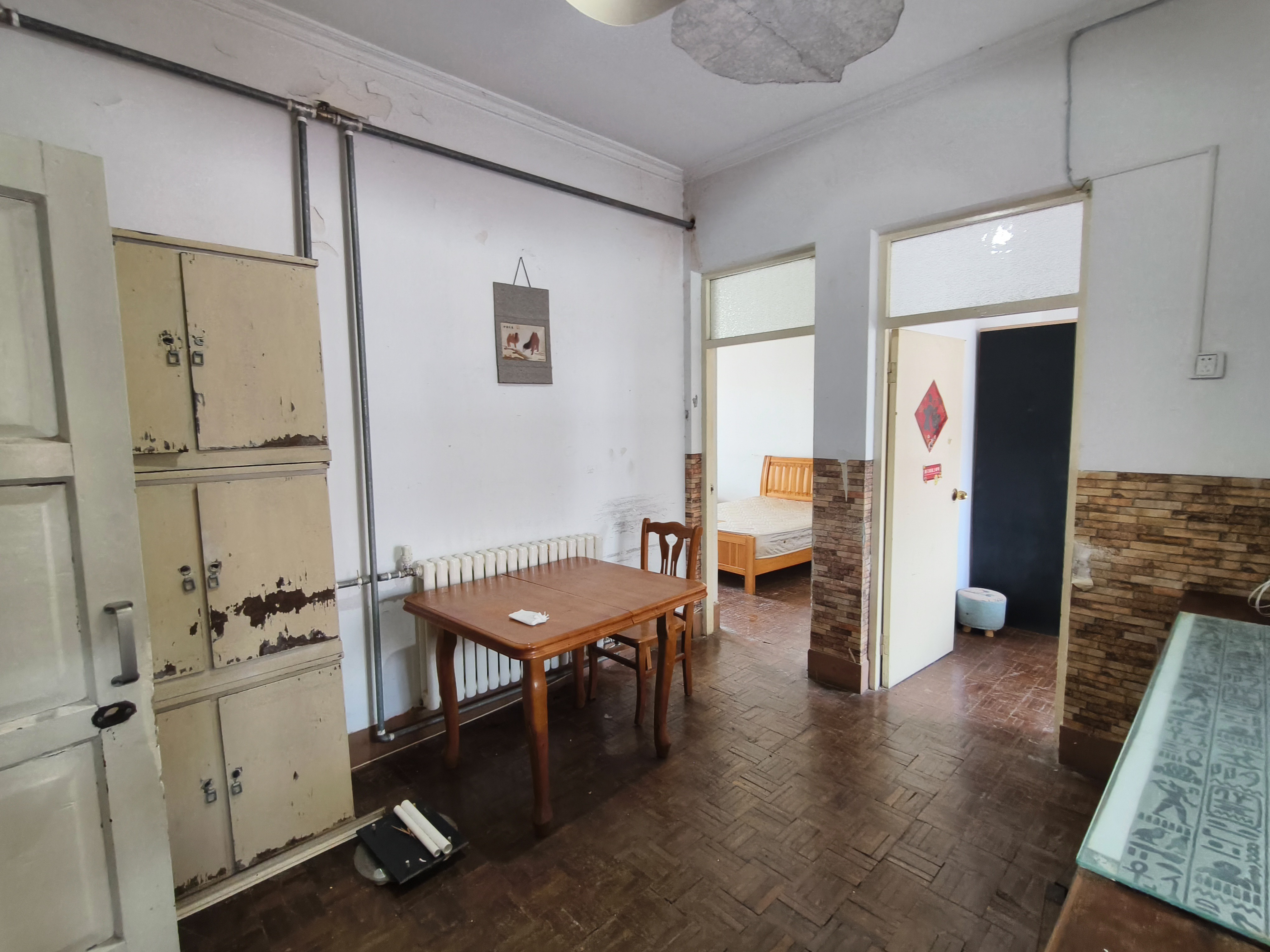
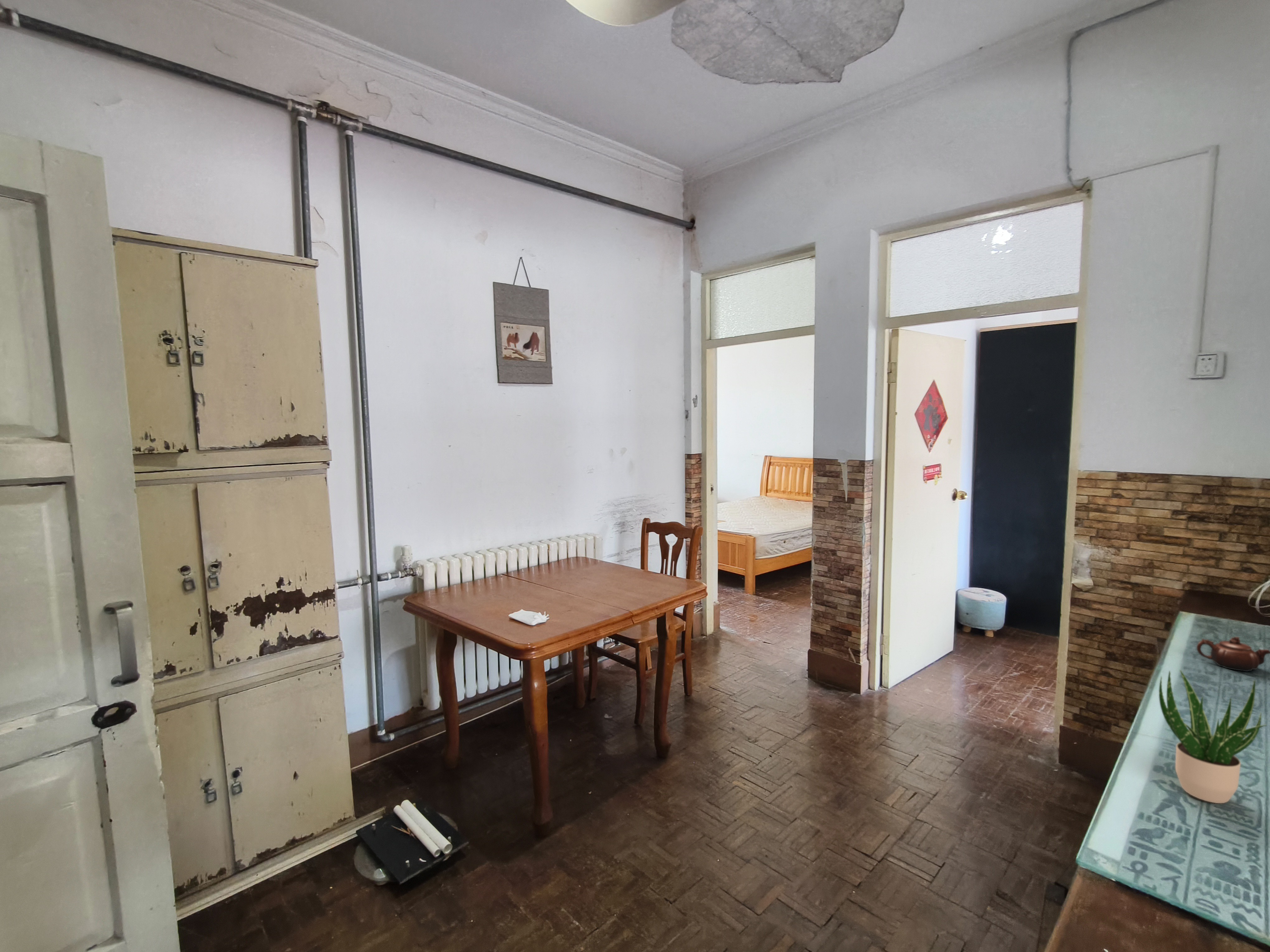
+ teapot (1233, 651)
+ potted plant (1204, 730)
